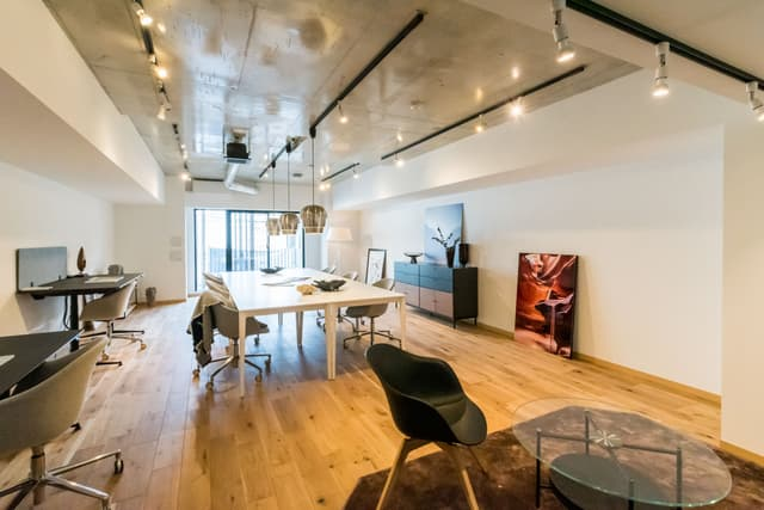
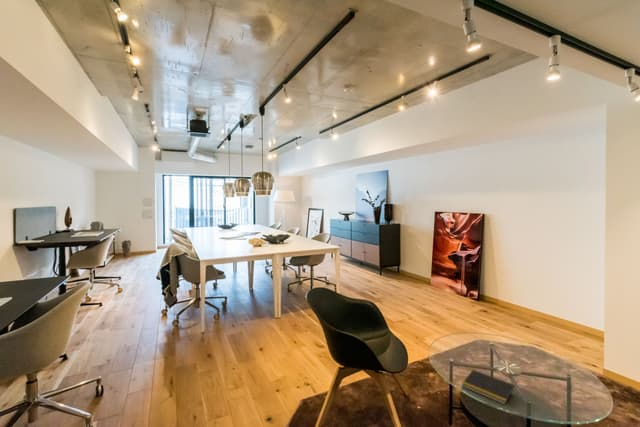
+ notepad (487, 385)
